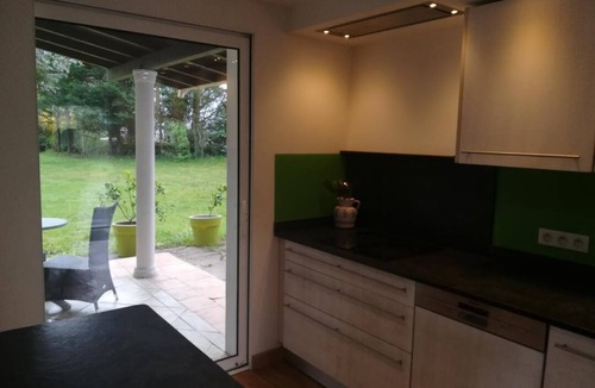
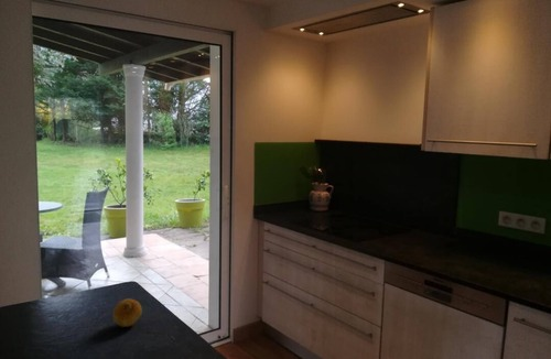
+ fruit (127, 312)
